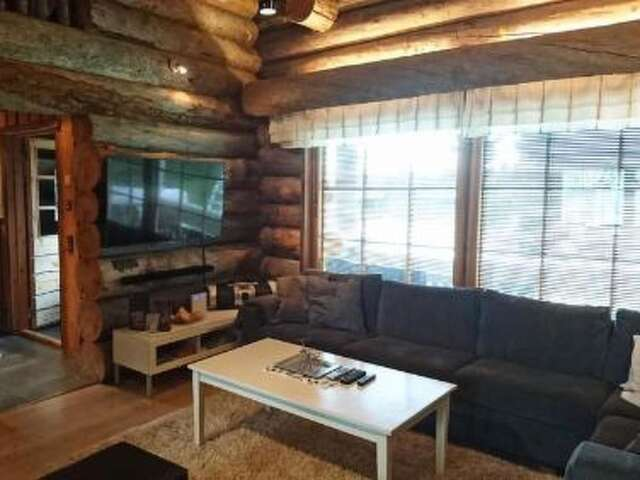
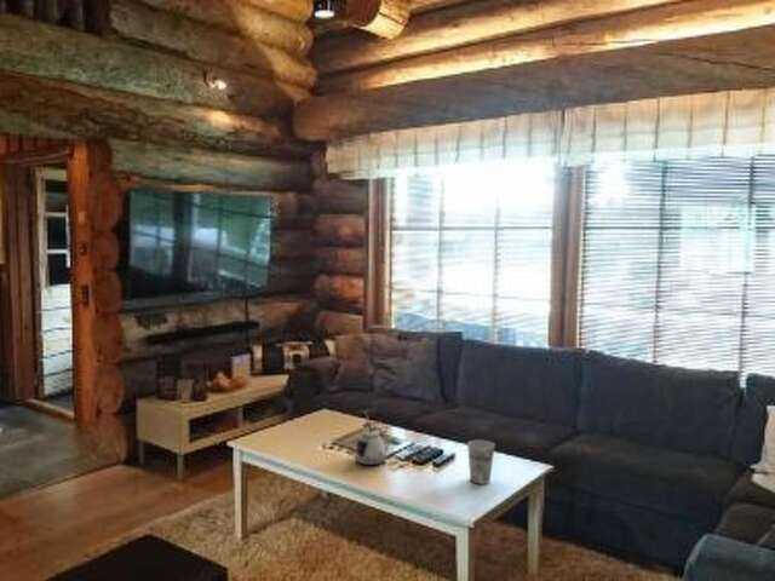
+ teapot (372, 443)
+ cup (480, 461)
